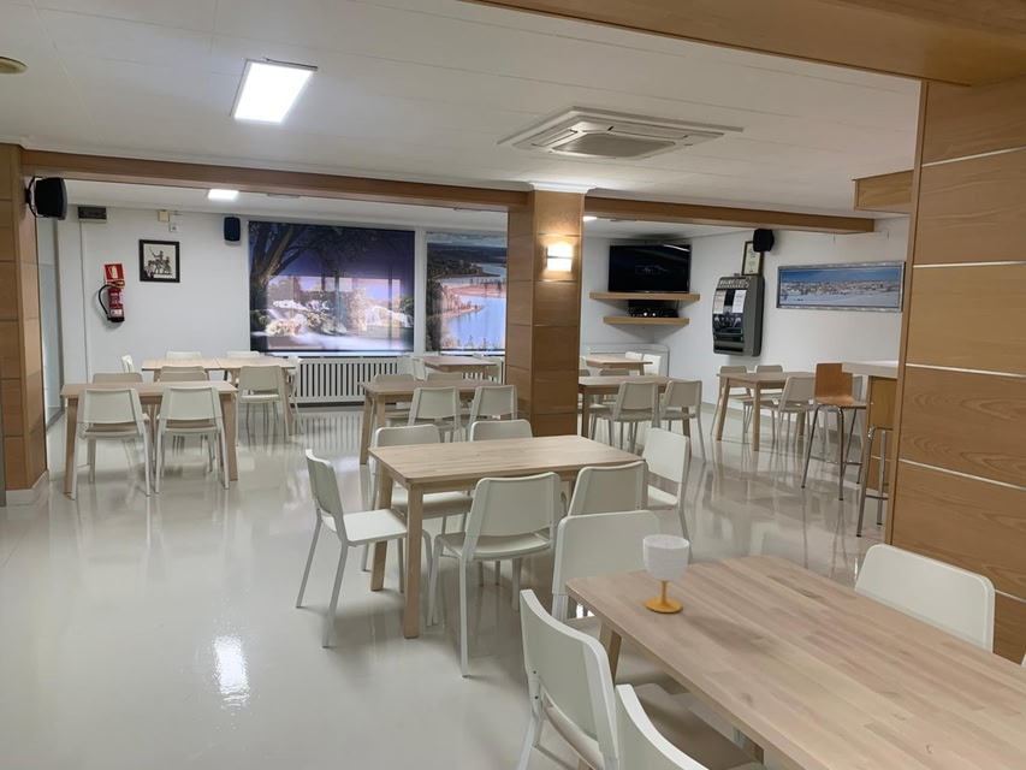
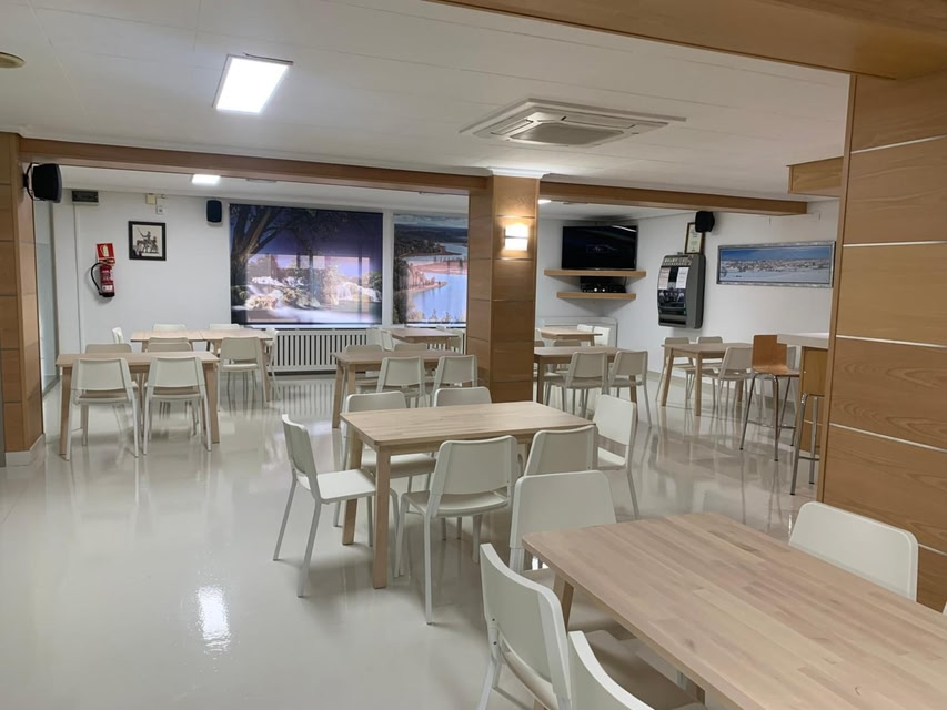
- cup (664, 573)
